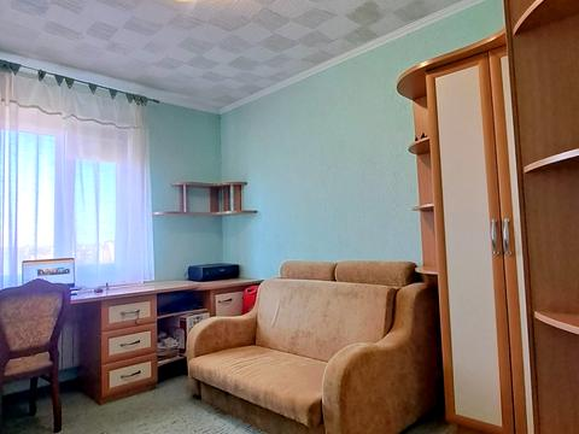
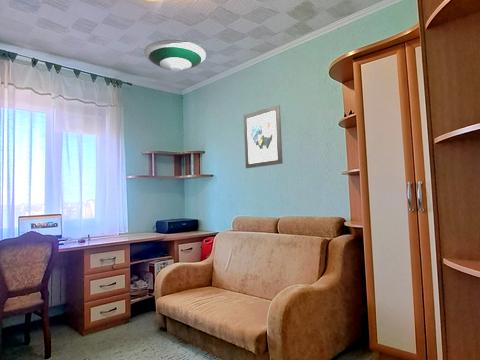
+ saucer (175, 62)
+ wall art (262, 138)
